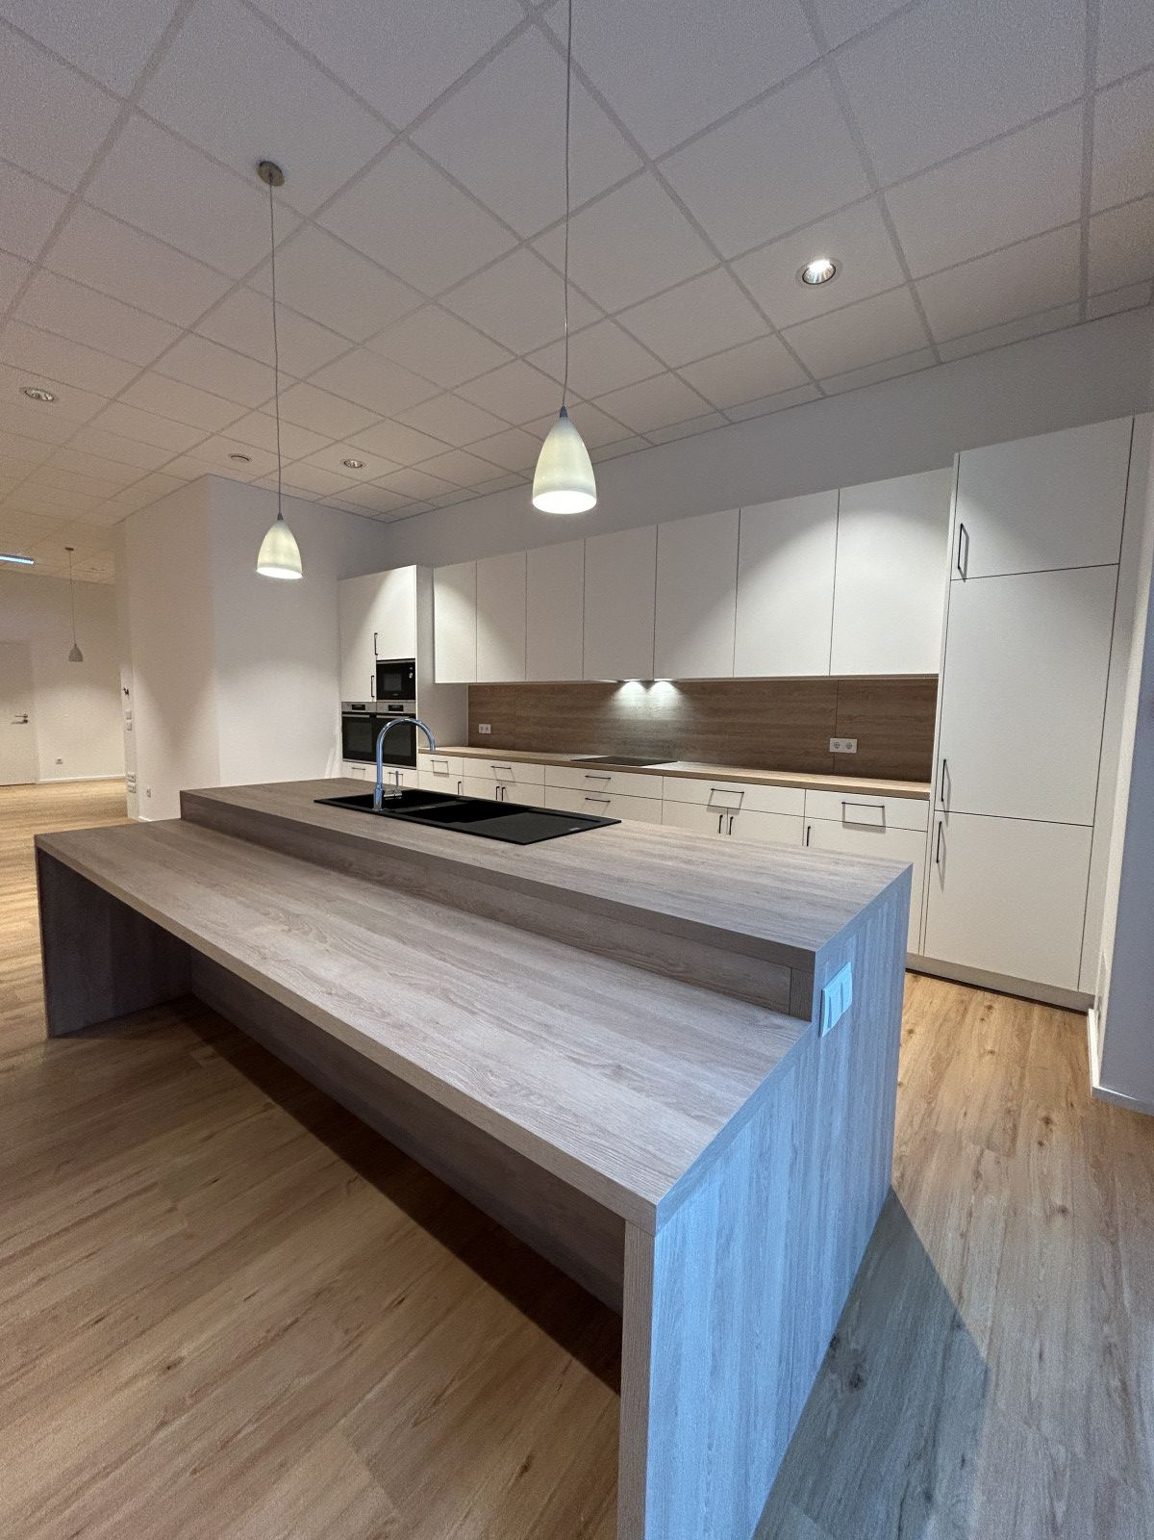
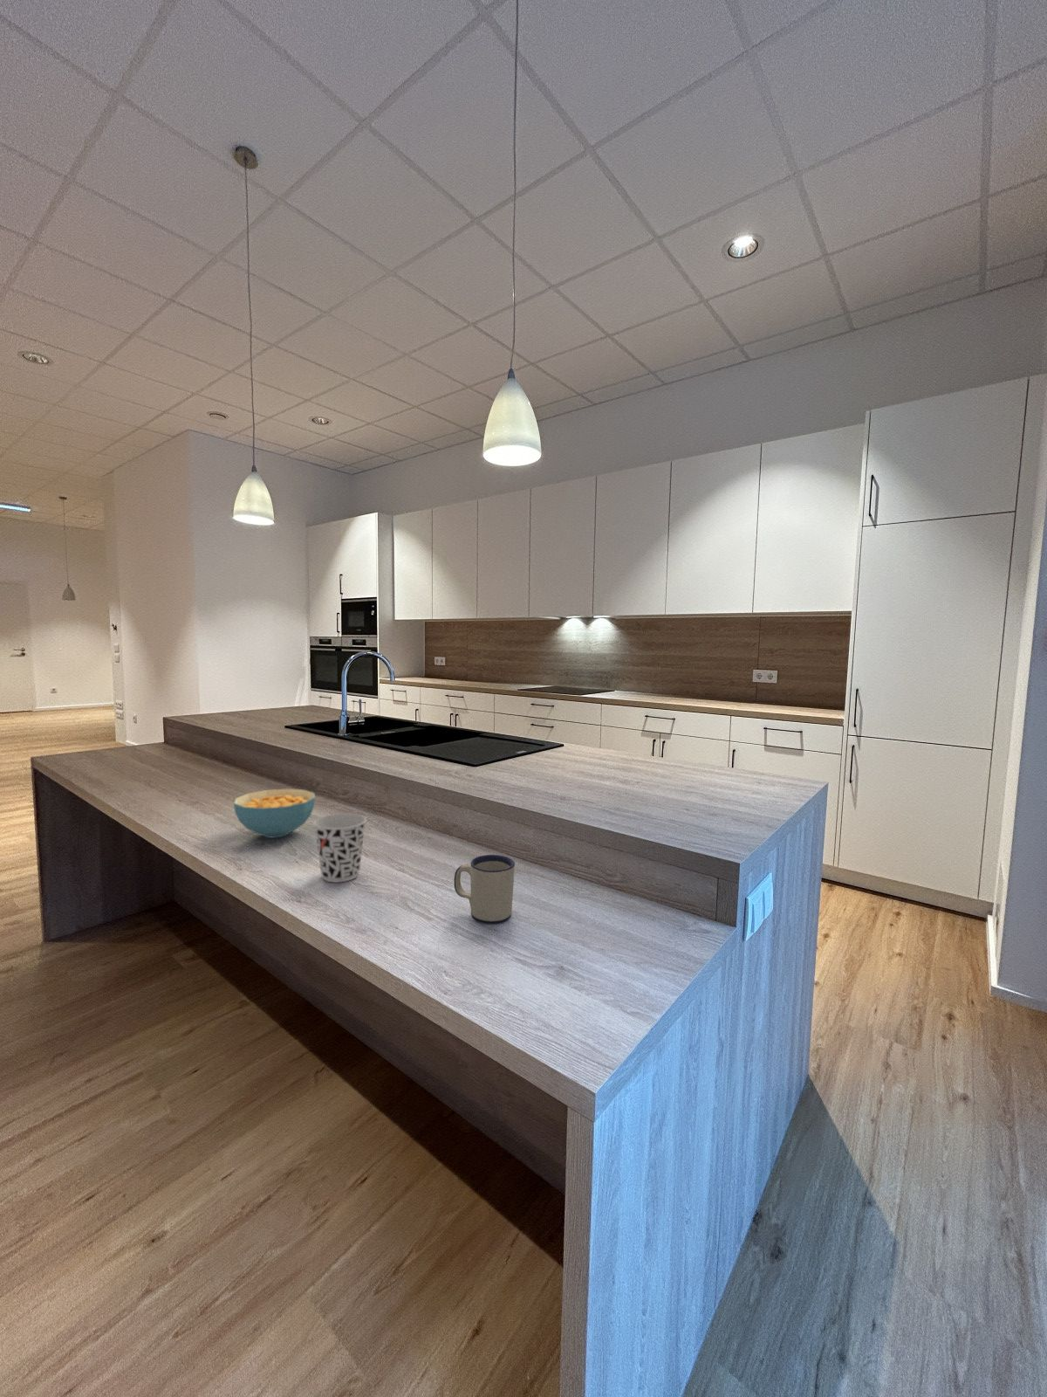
+ cup (340, 848)
+ mug (484, 887)
+ cereal bowl (276, 815)
